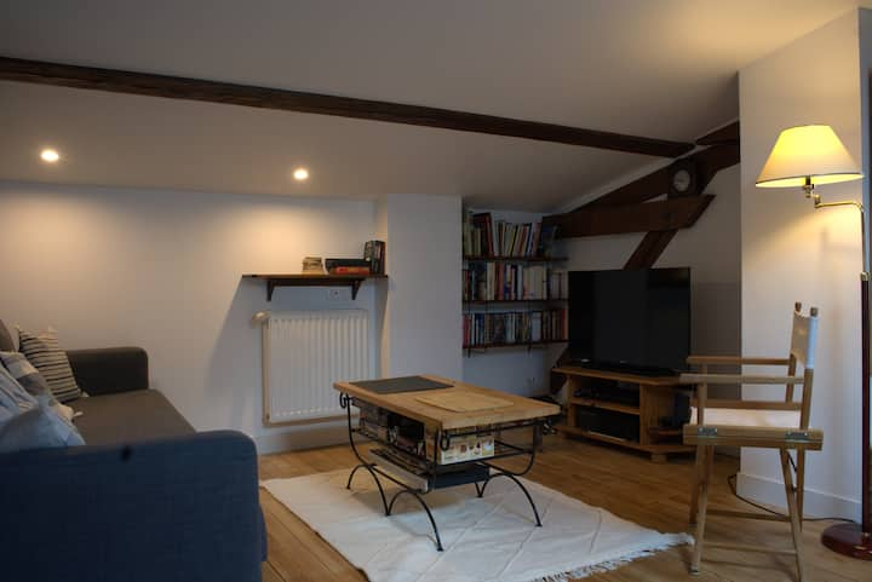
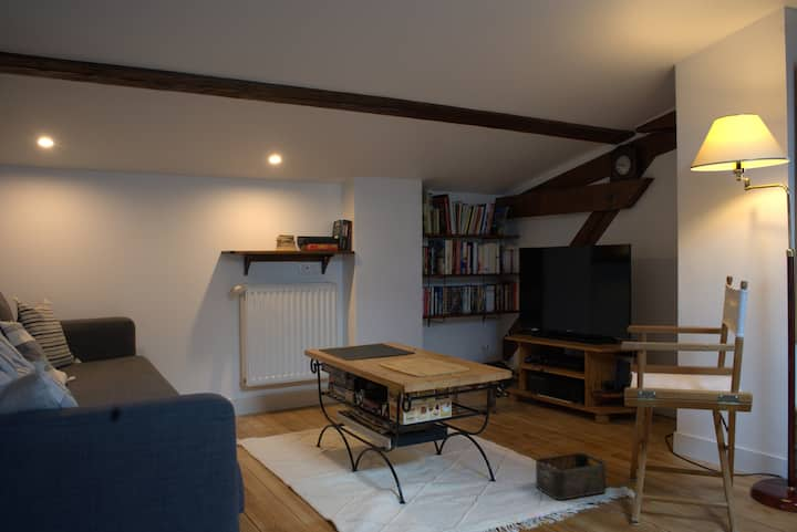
+ storage bin (570, 474)
